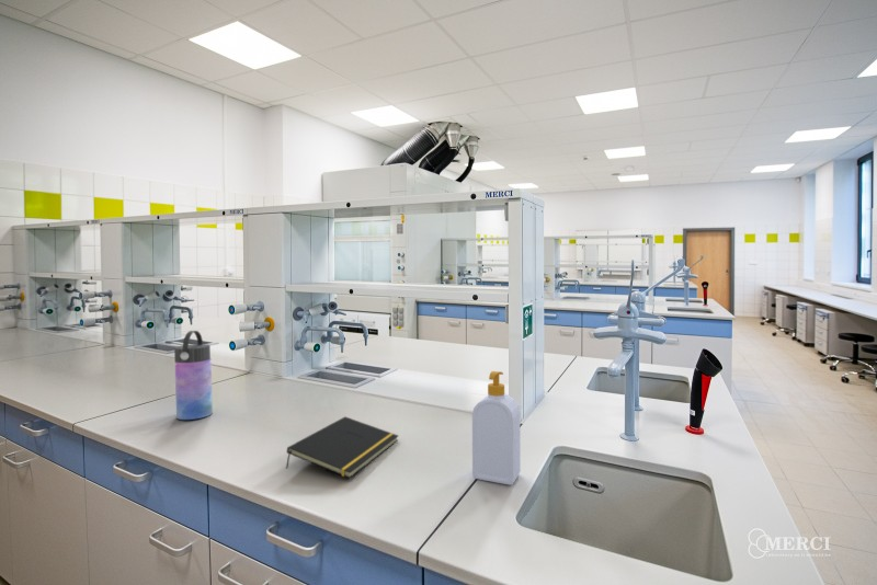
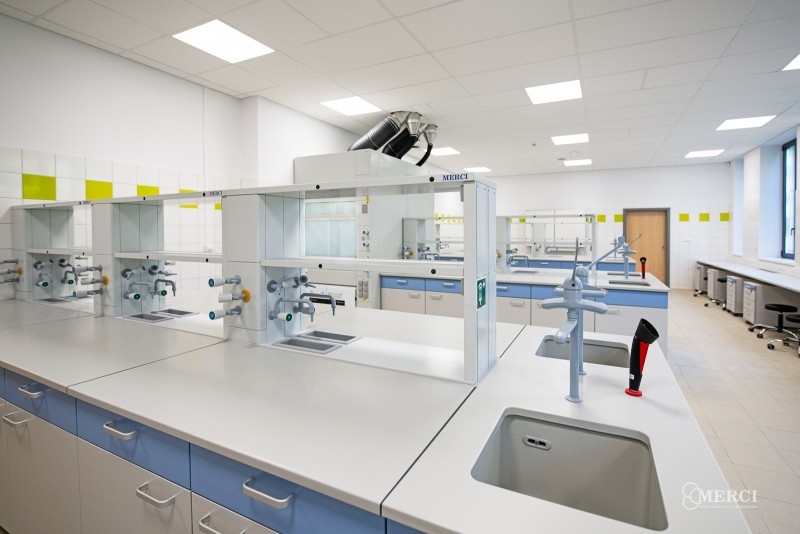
- soap bottle (496, 424)
- notepad (346, 443)
- water bottle (193, 372)
